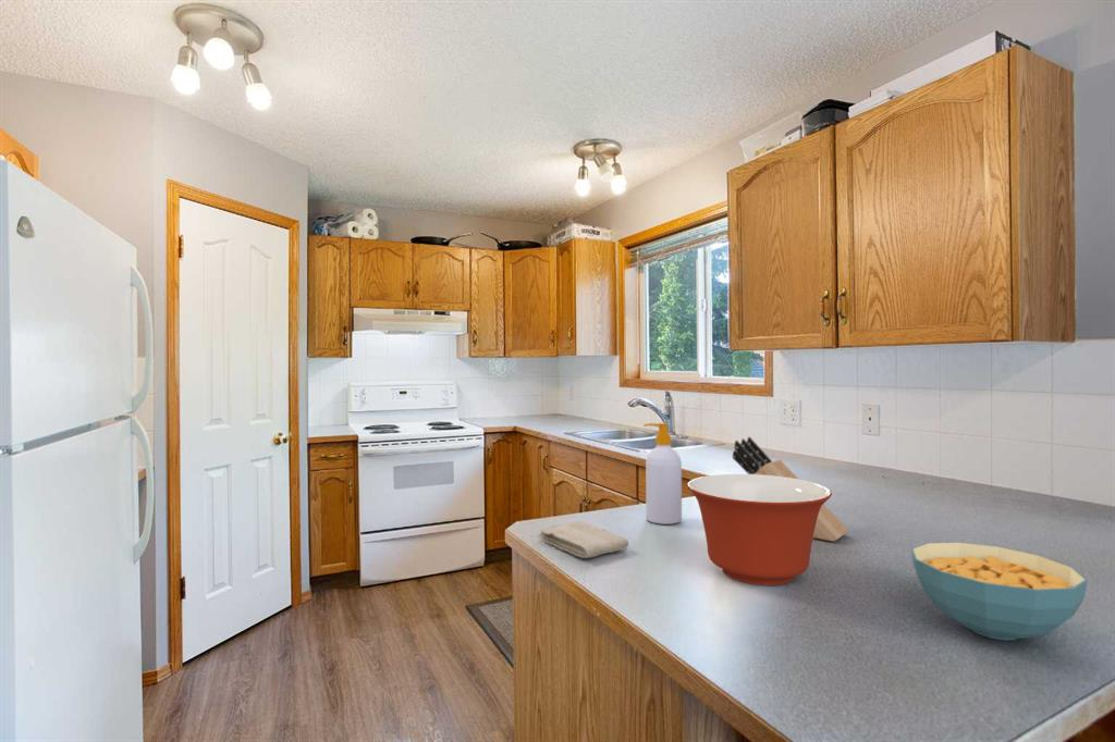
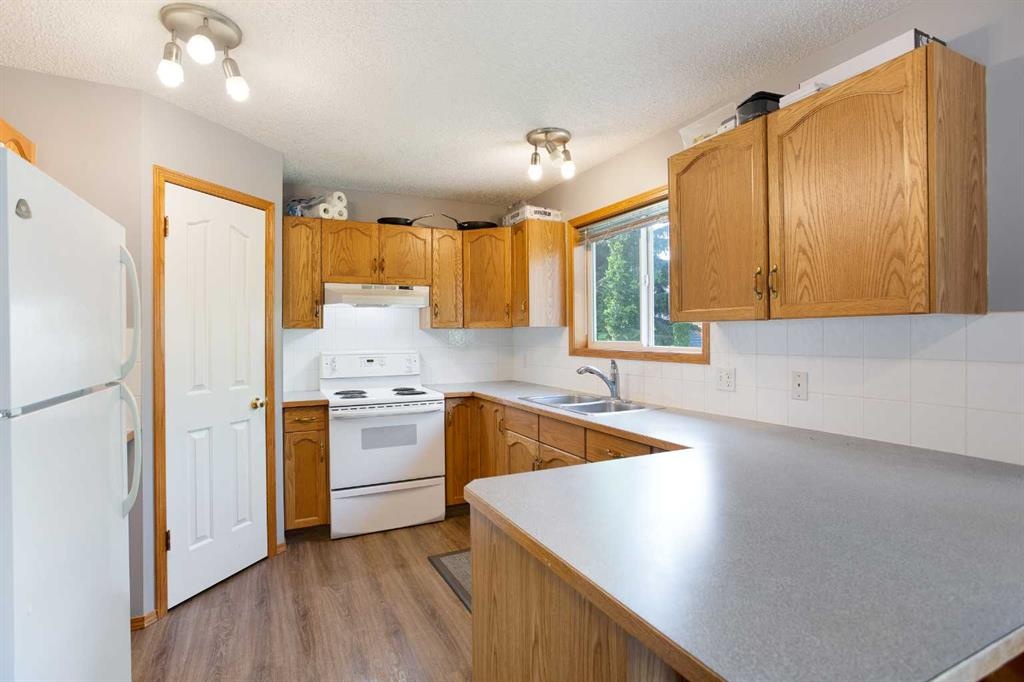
- soap bottle (662, 471)
- cereal bowl (992, 596)
- washcloth (581, 537)
- knife block (785, 477)
- mixing bowl (757, 529)
